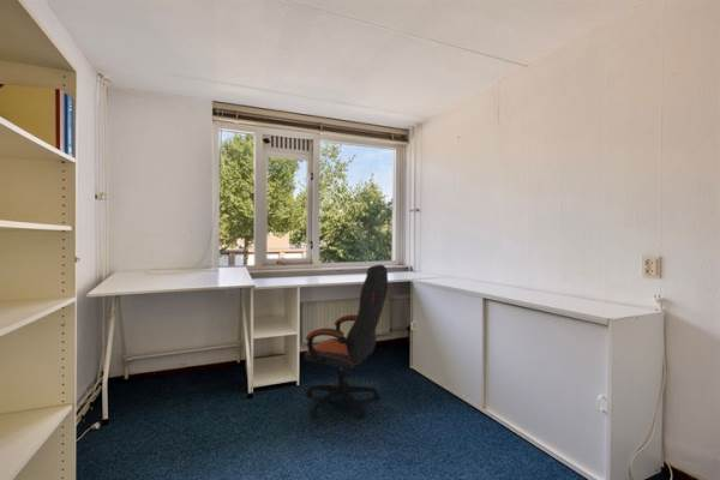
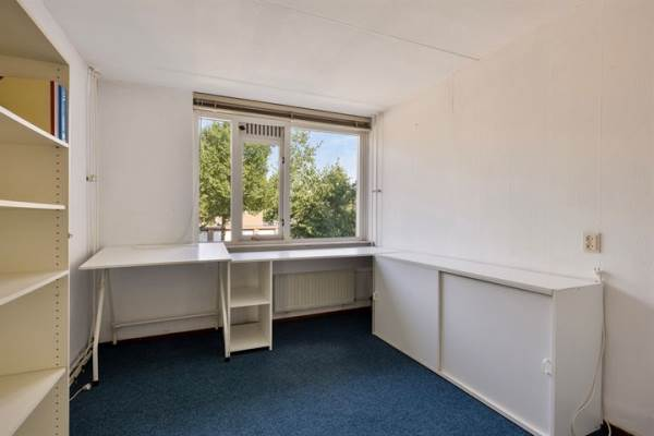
- office chair (342, 332)
